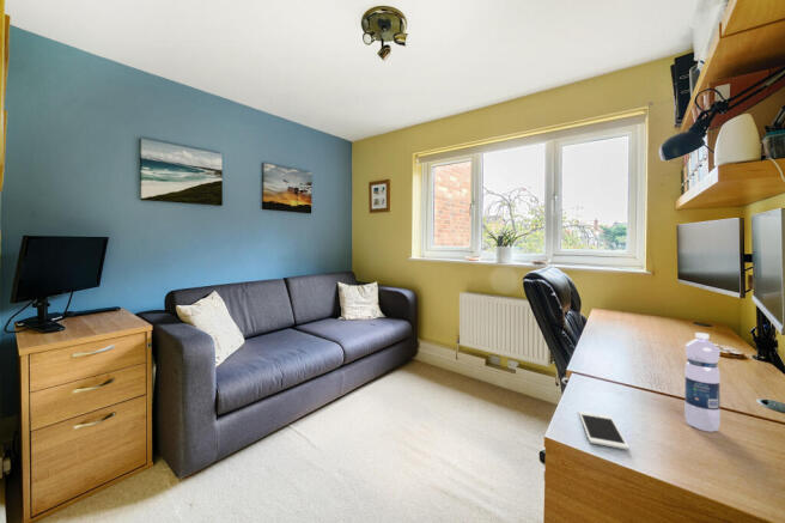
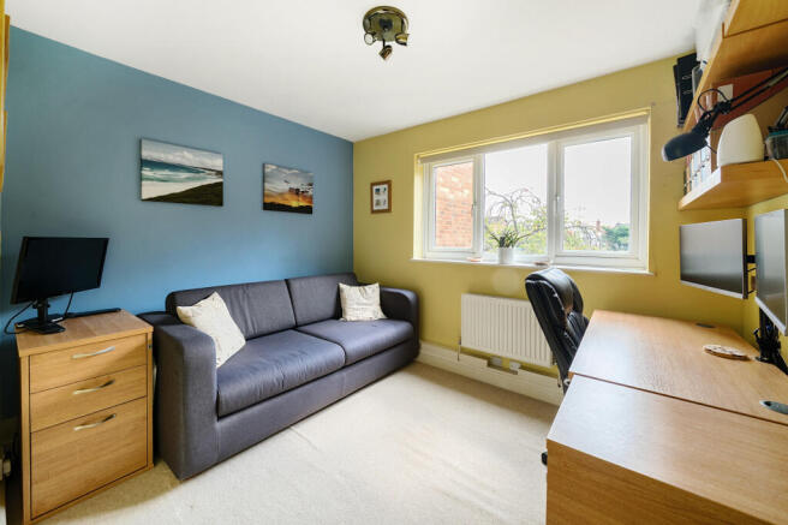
- water bottle (701, 379)
- cell phone (601, 428)
